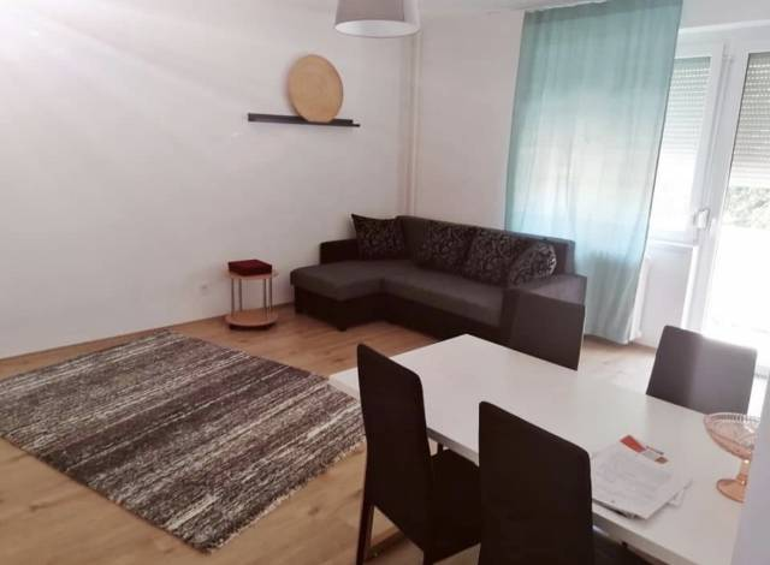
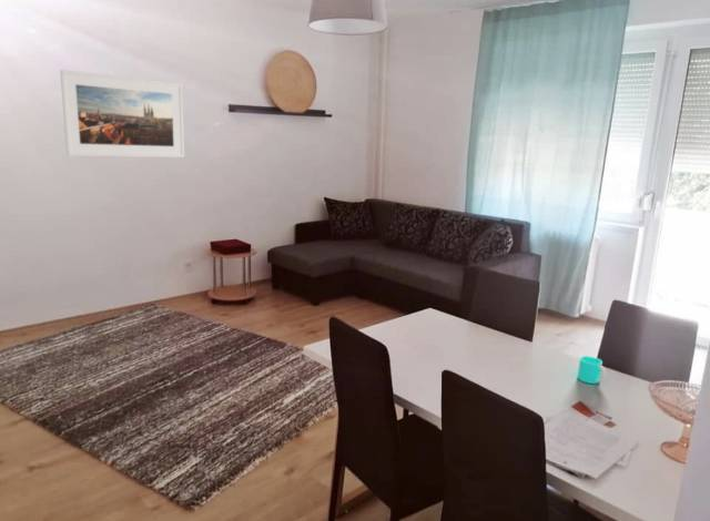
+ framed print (128, 118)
+ cup (592, 370)
